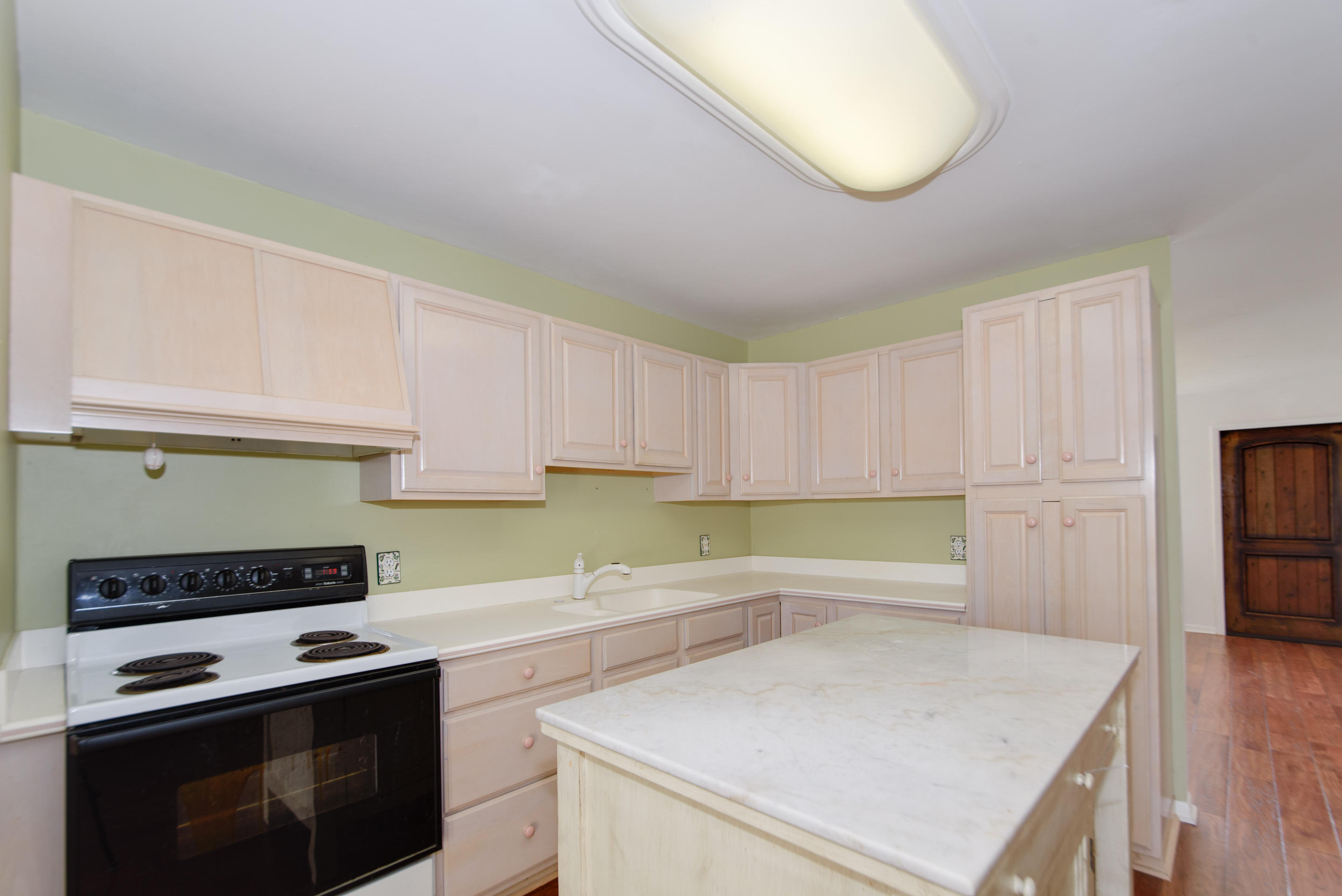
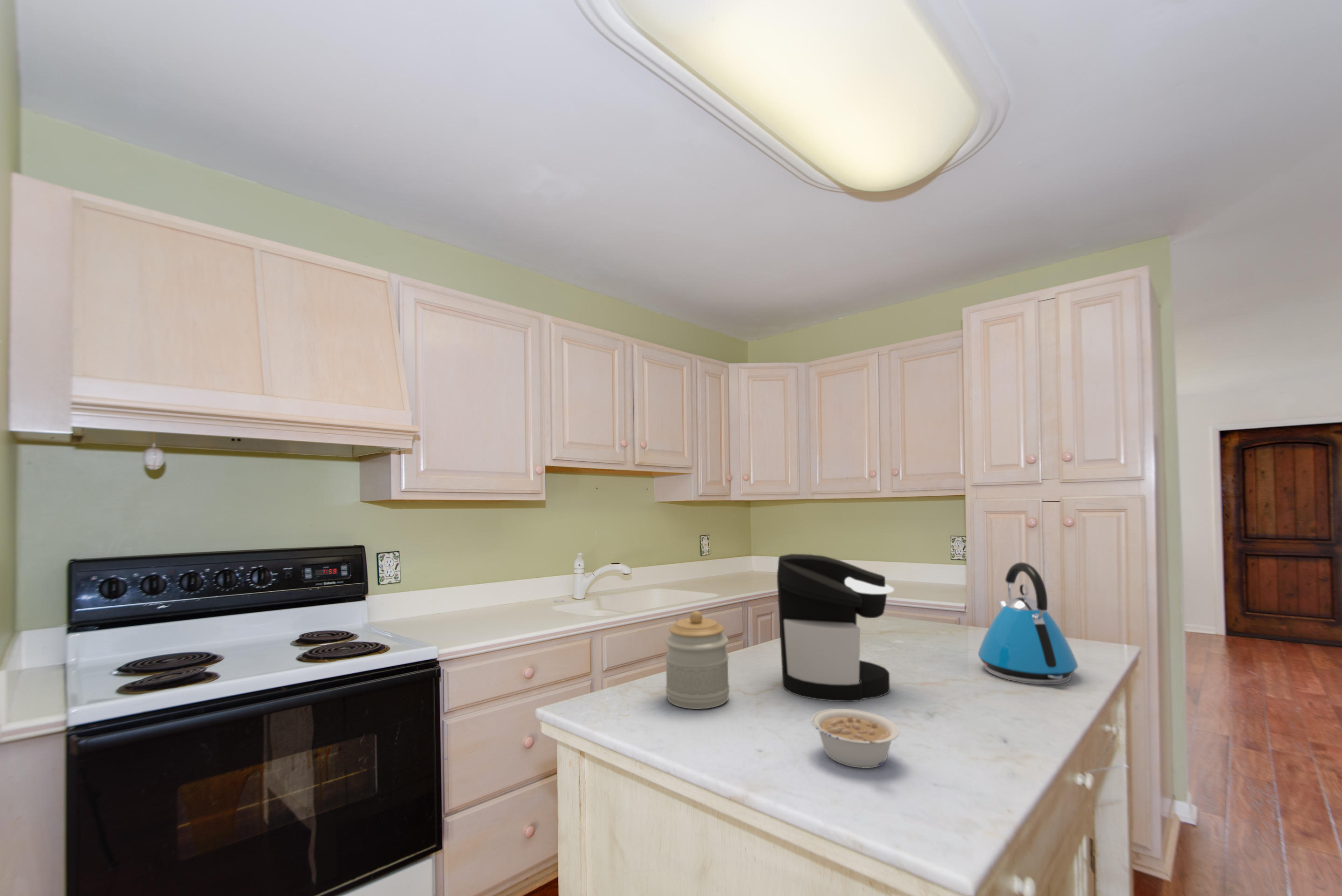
+ legume (857, 738)
+ coffee maker (835, 620)
+ kettle (1027, 617)
+ jar (697, 654)
